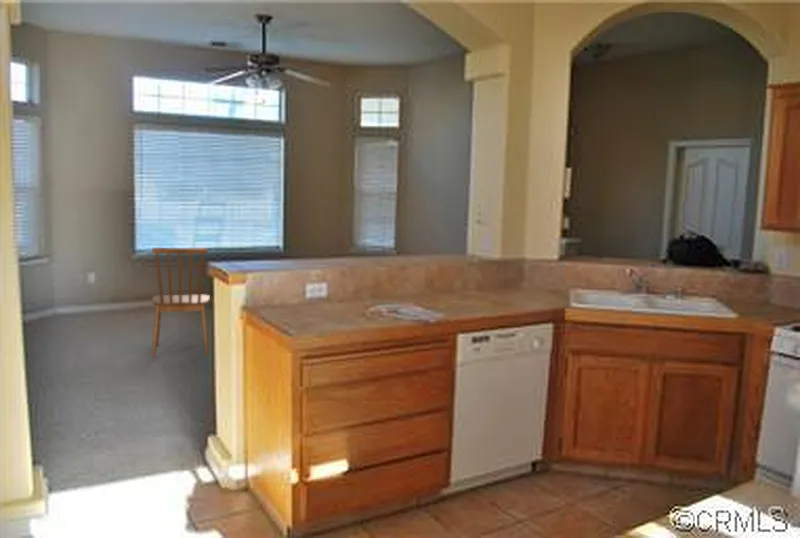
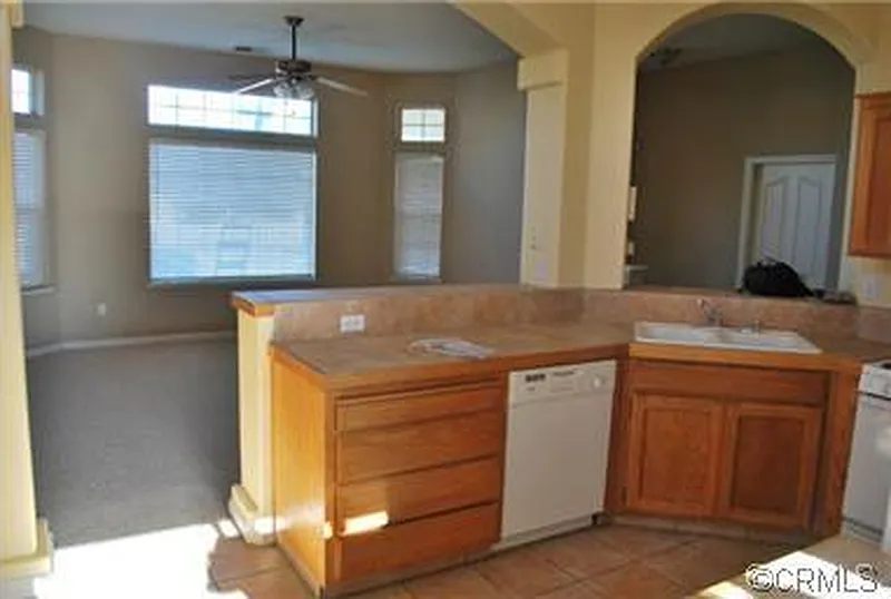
- dining chair (181, 298)
